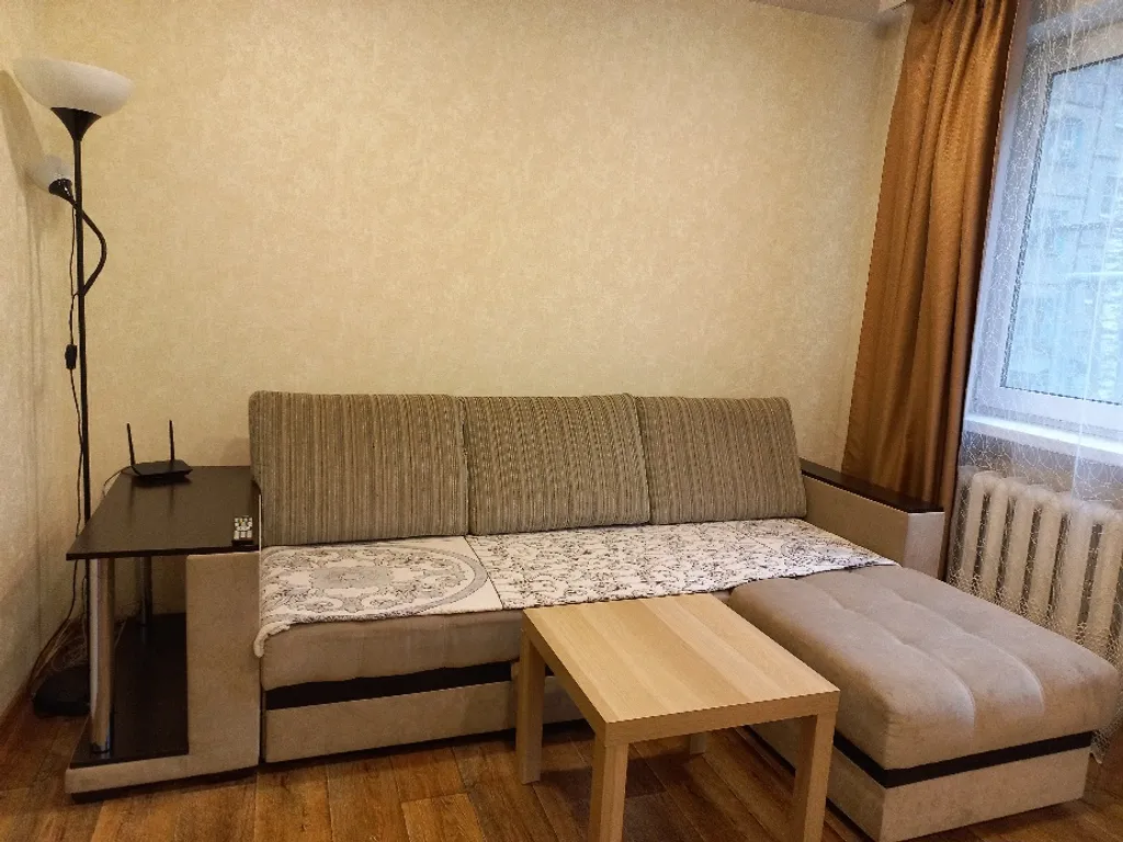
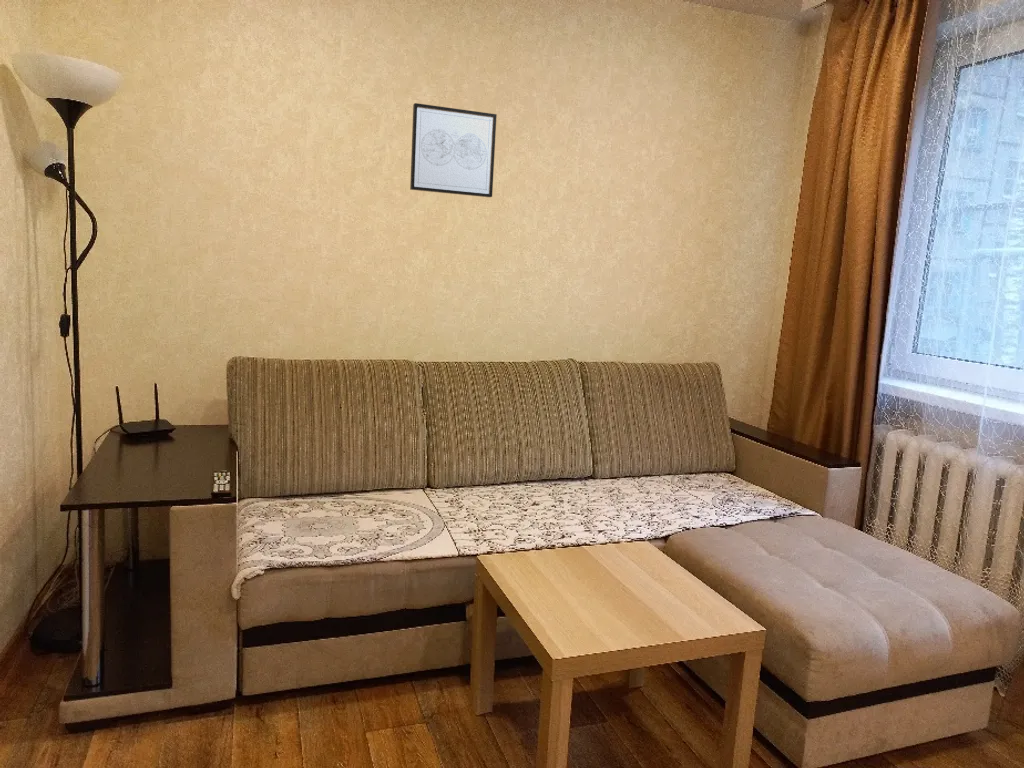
+ wall art (453, 151)
